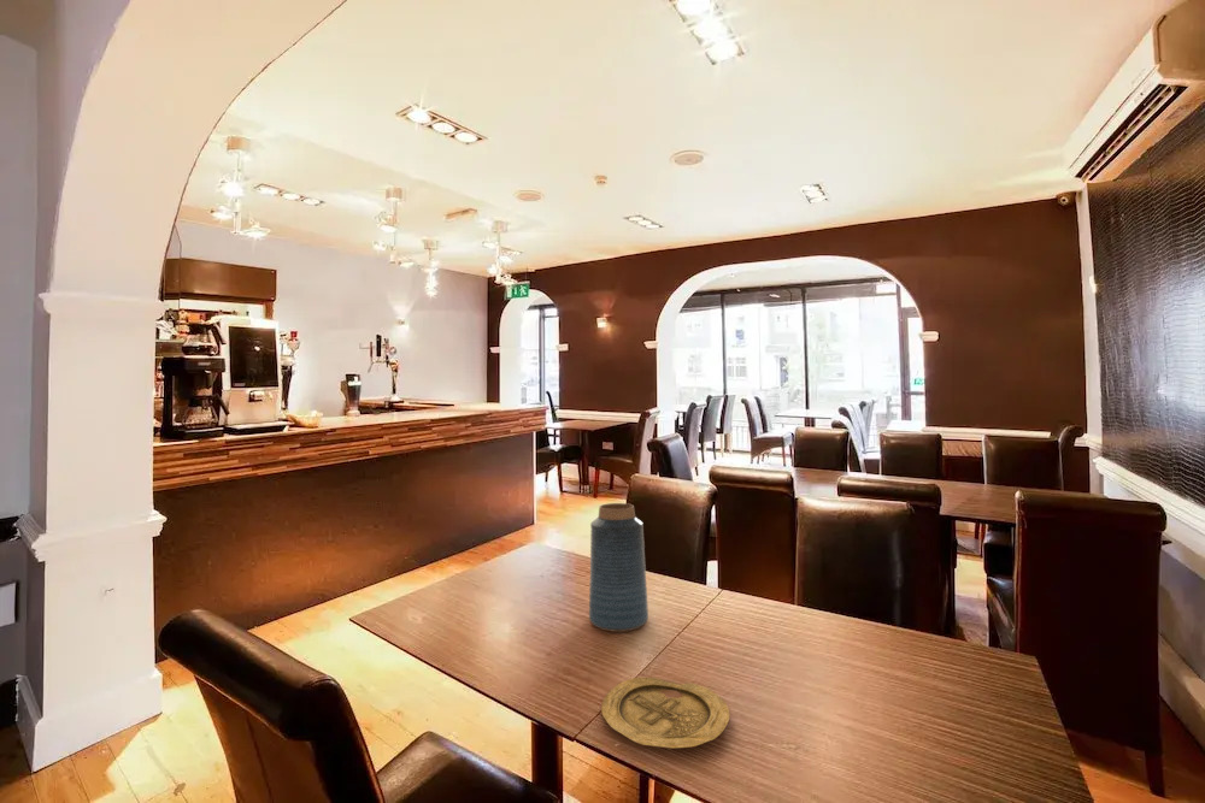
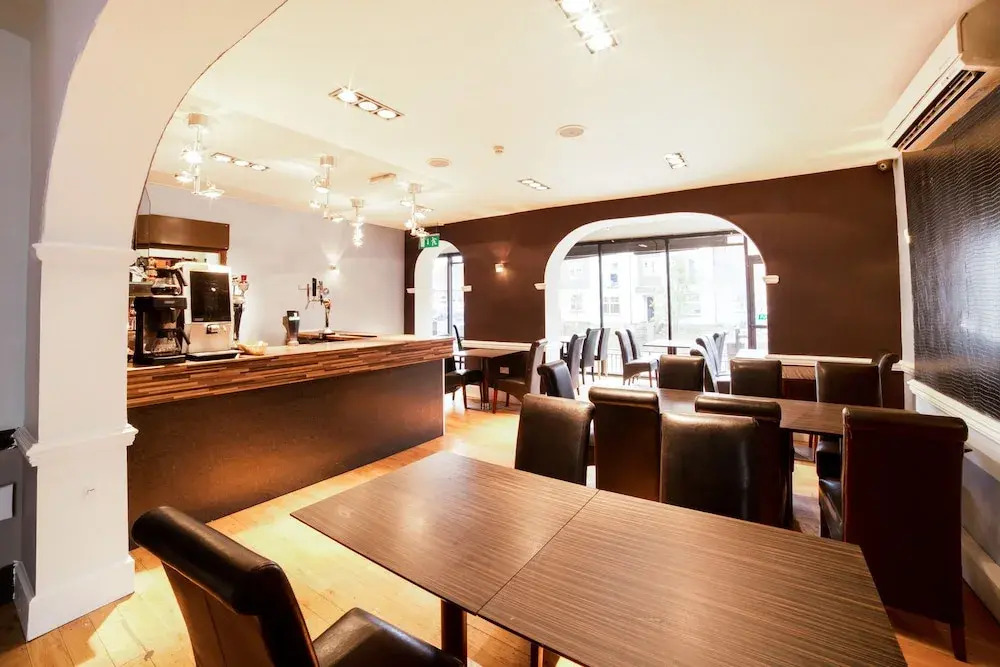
- plate (664, 709)
- vase (617, 562)
